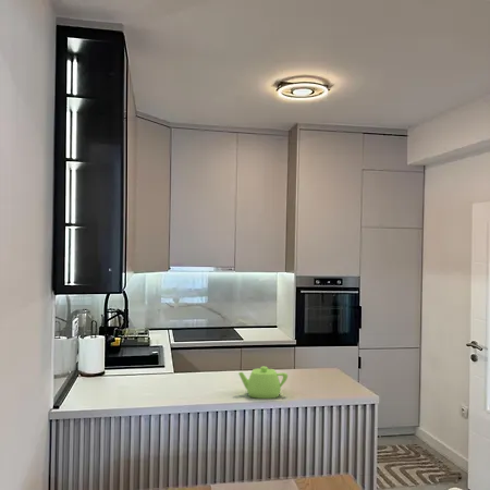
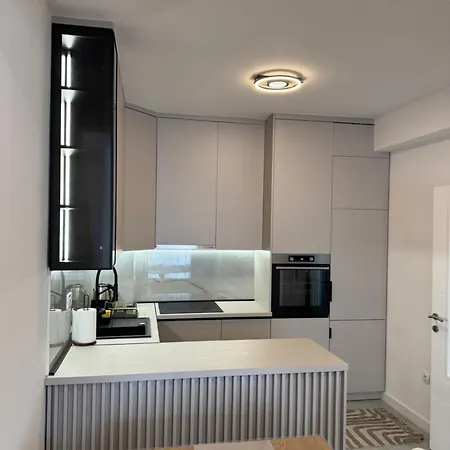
- teapot (262, 380)
